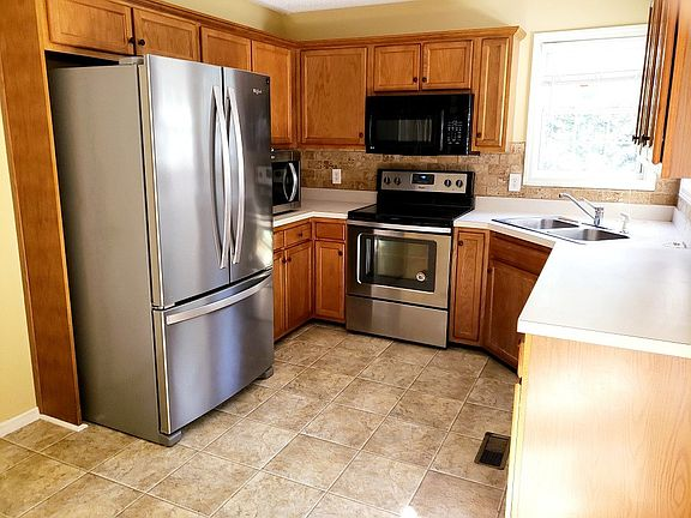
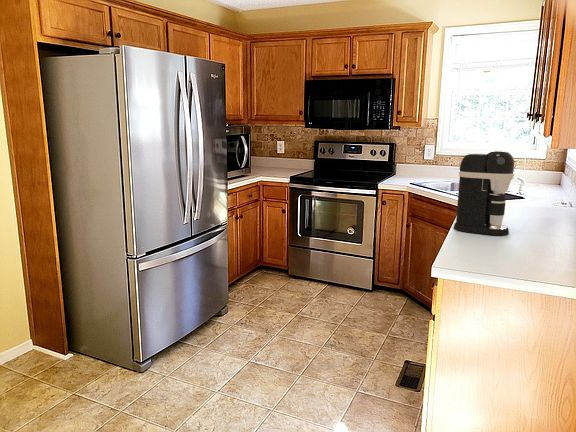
+ coffee maker (484, 190)
